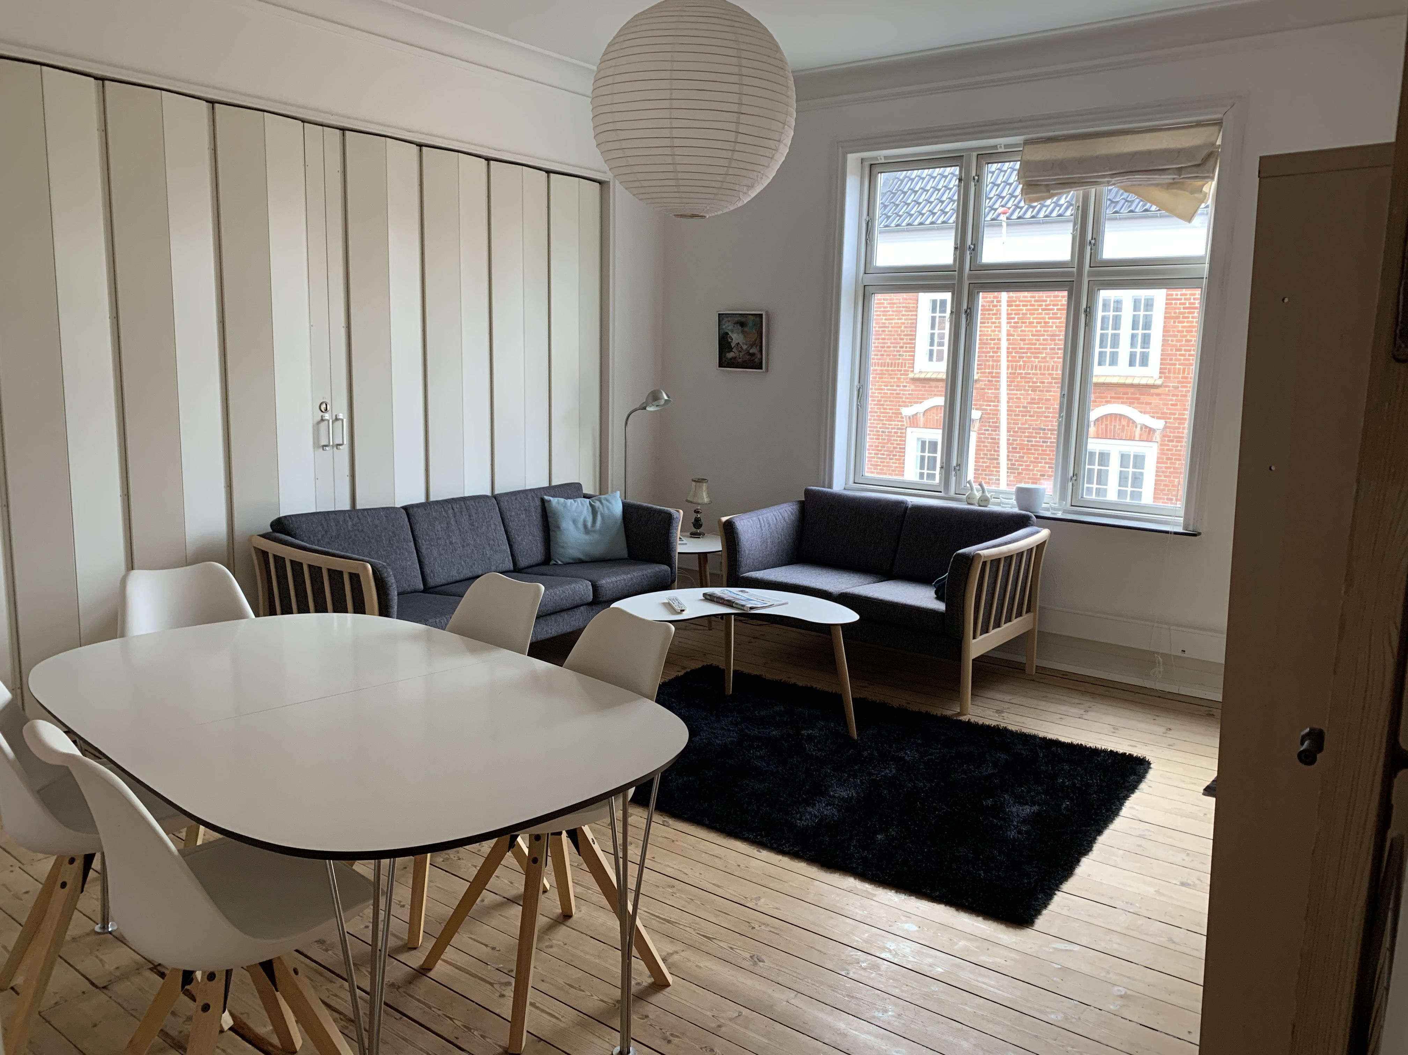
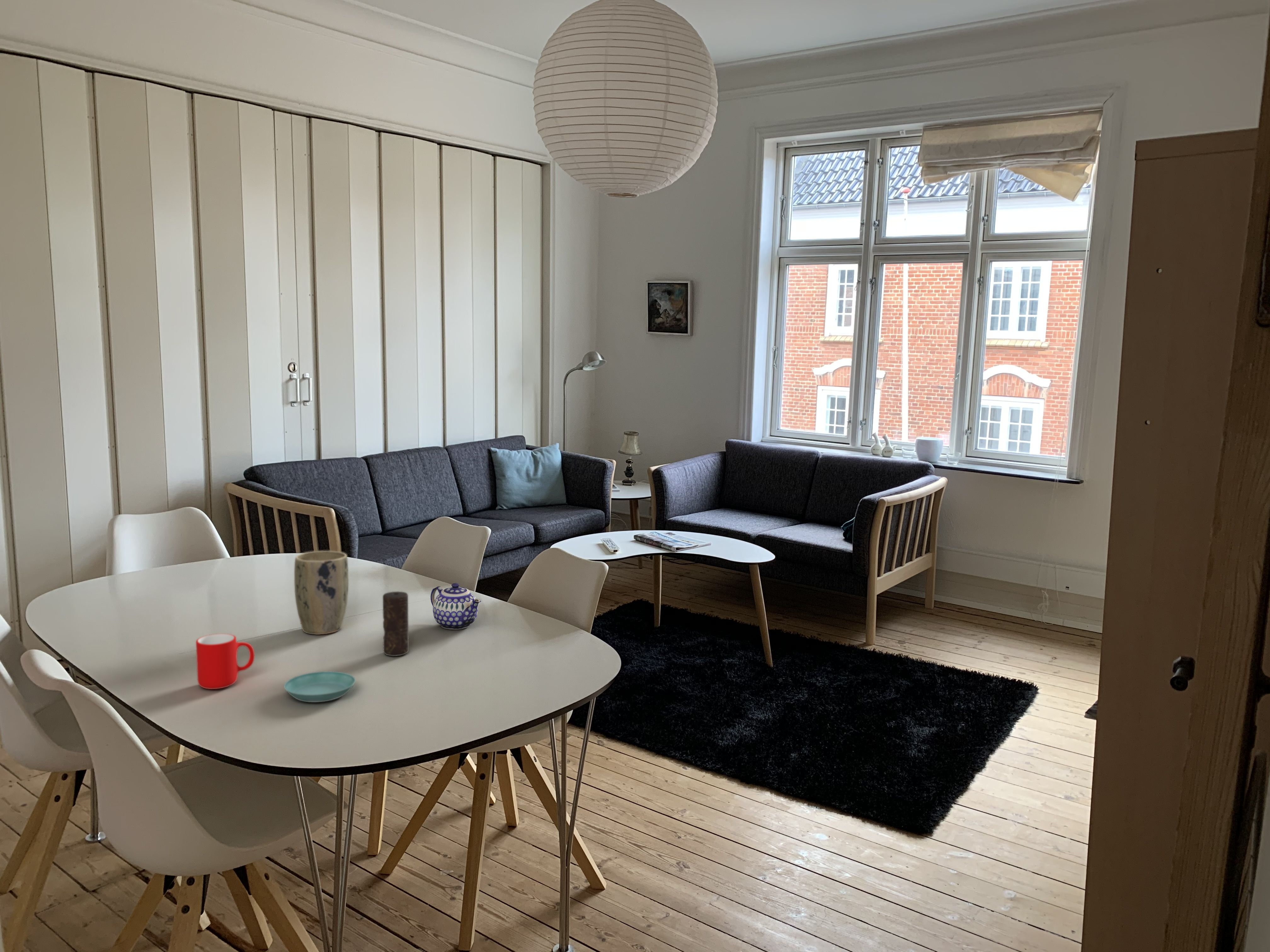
+ plant pot (322, 592)
+ saucer (320, 688)
+ teapot (455, 604)
+ candle (396, 623)
+ cup (226, 660)
